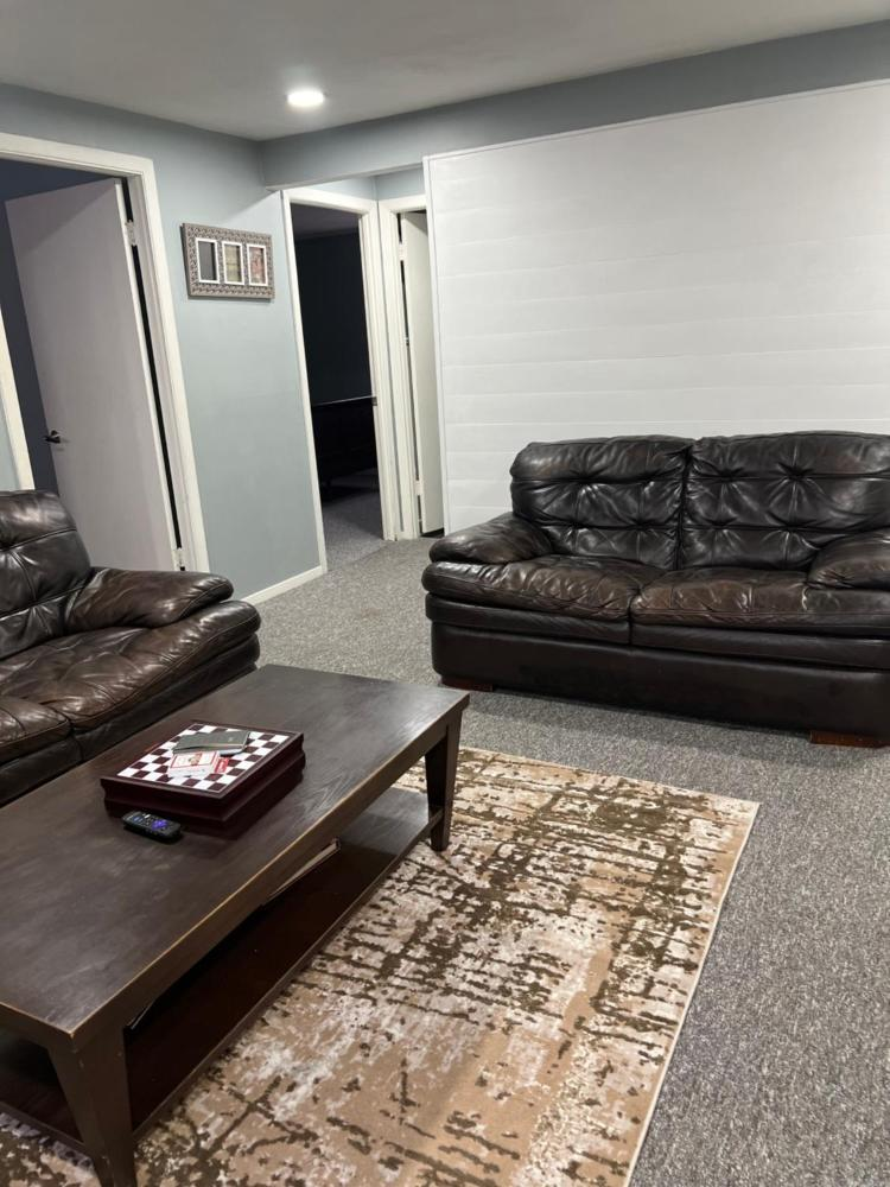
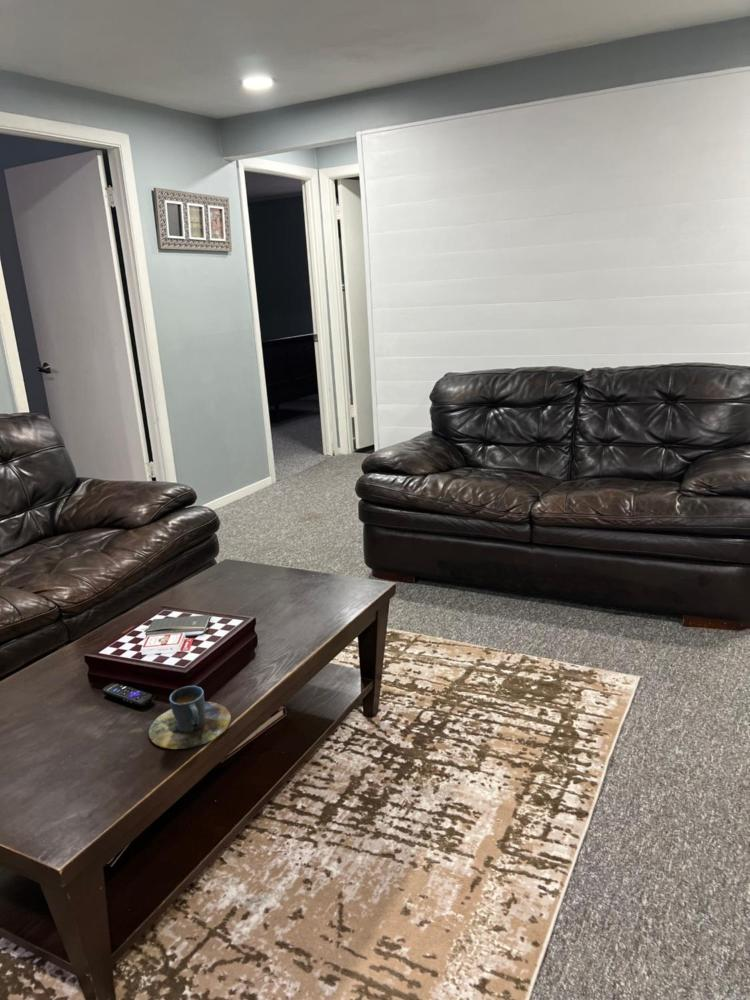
+ cup (188, 709)
